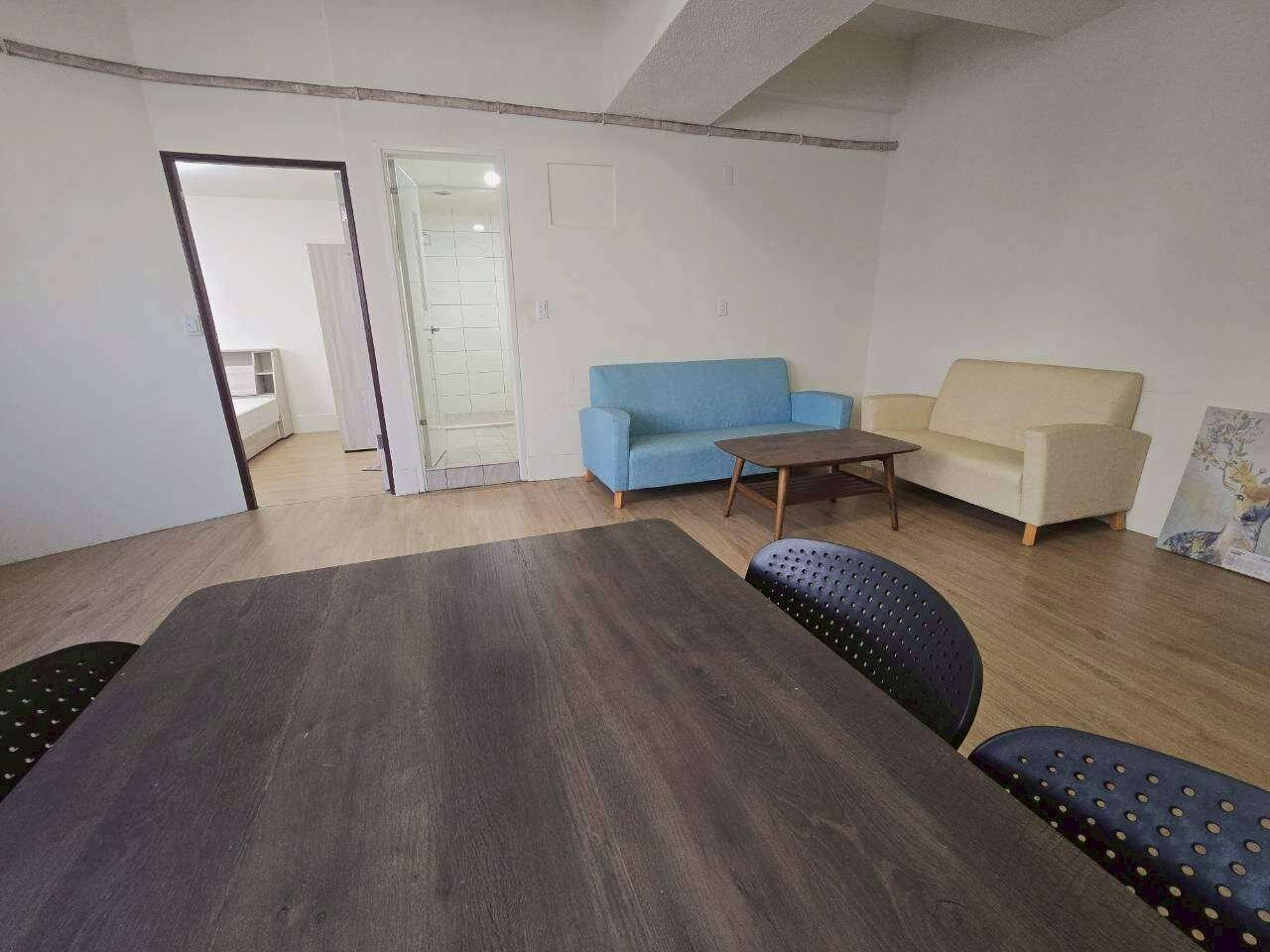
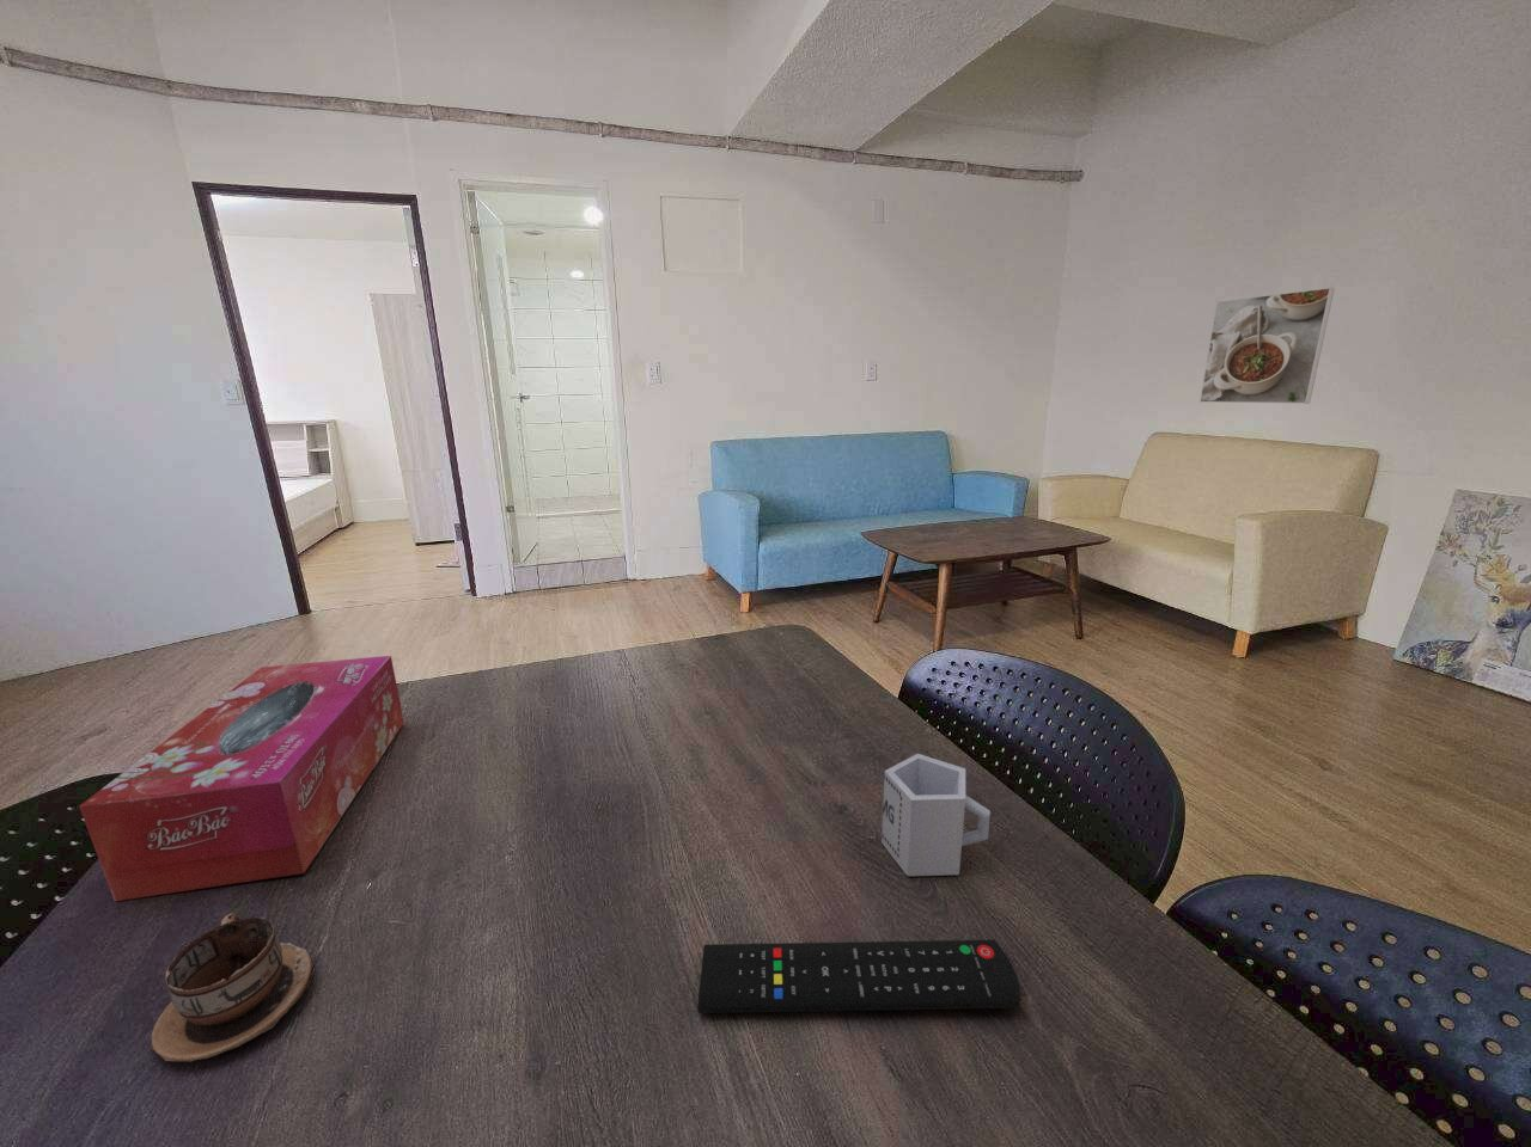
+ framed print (1261, 351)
+ tissue box (278, 754)
+ cup (231, 974)
+ cup (934, 816)
+ remote control (856, 977)
